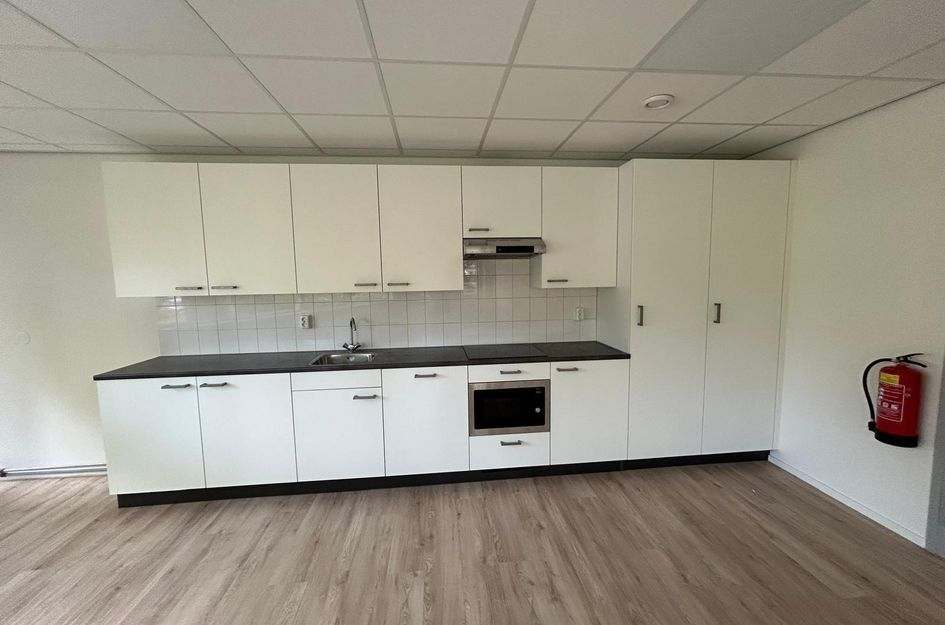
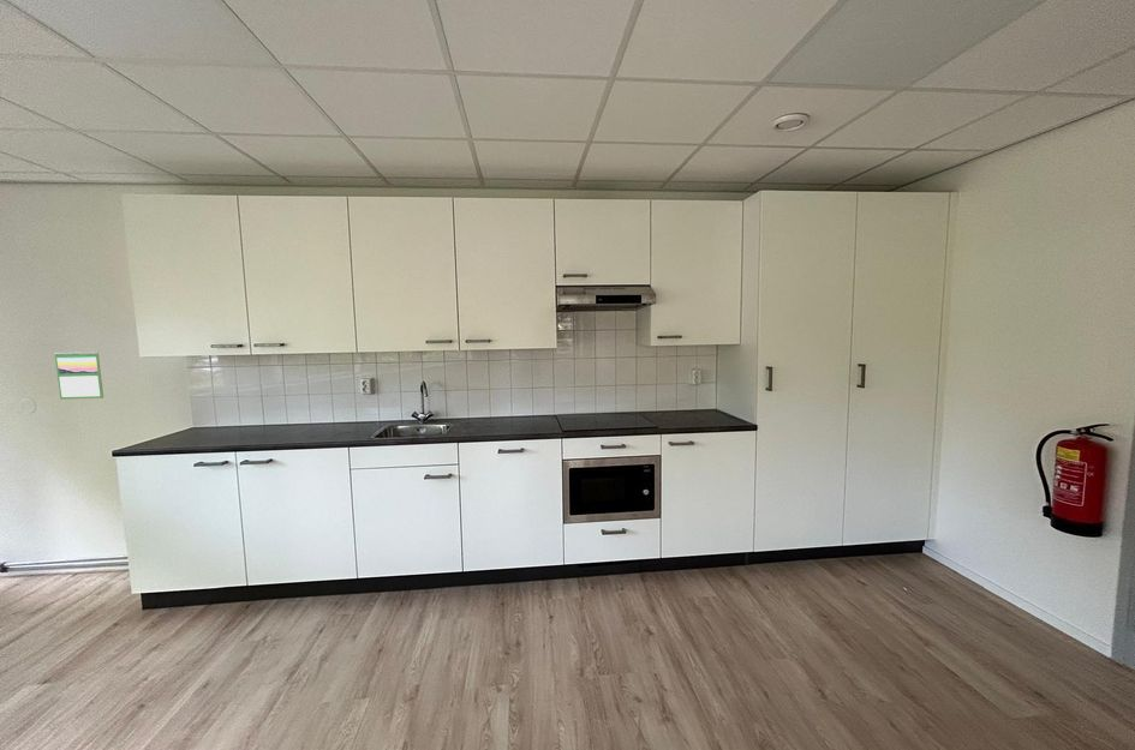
+ calendar (79, 374)
